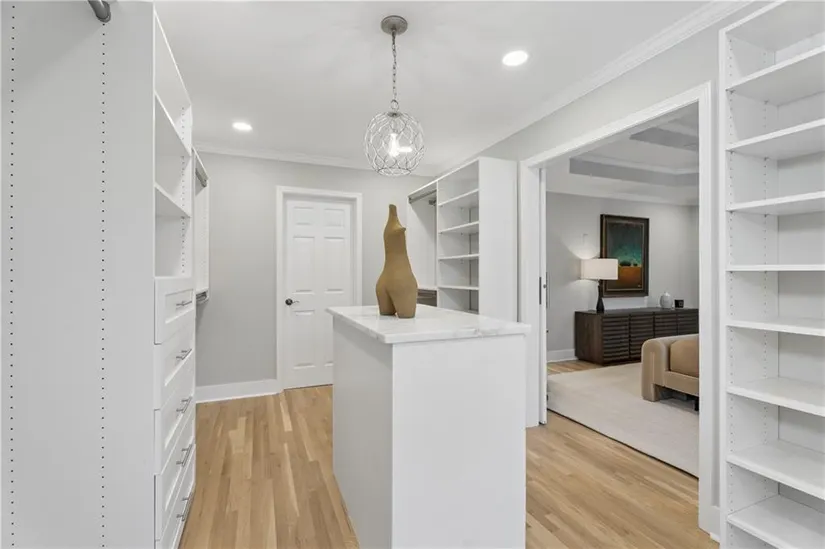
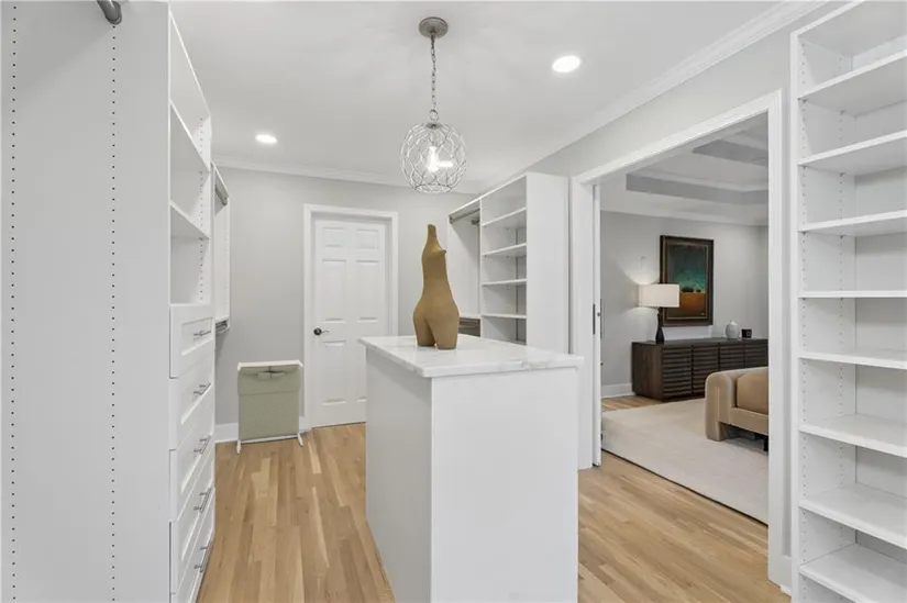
+ laundry hamper (269, 403)
